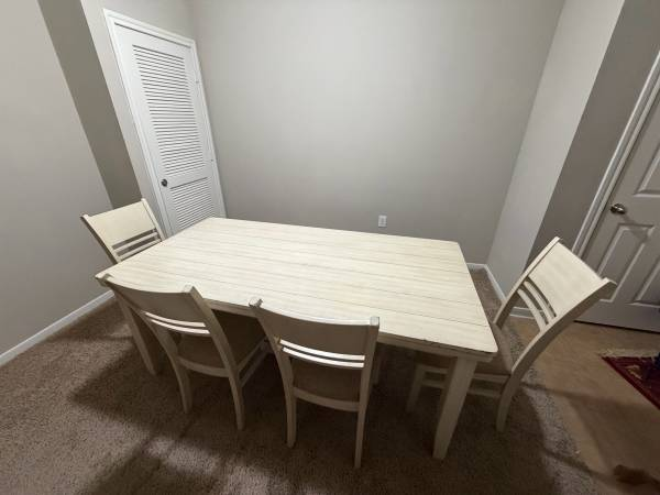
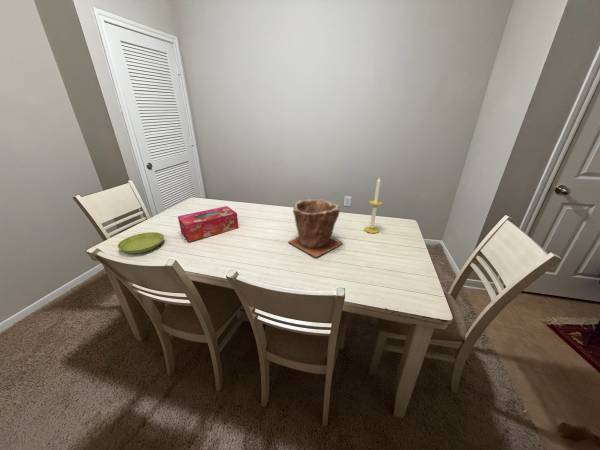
+ saucer (142, 243)
+ tissue box (209, 222)
+ candle (375, 204)
+ plant pot (316, 223)
